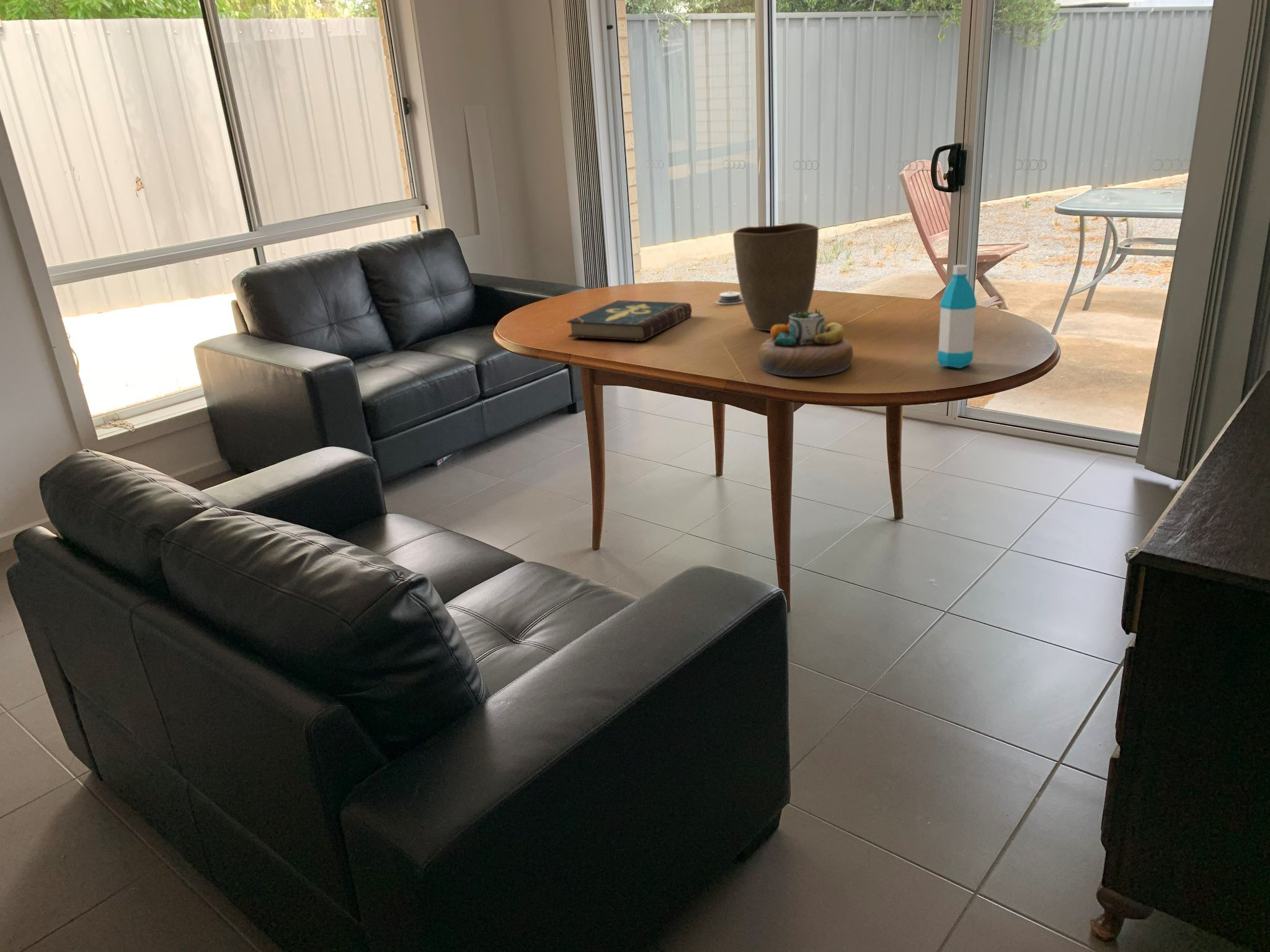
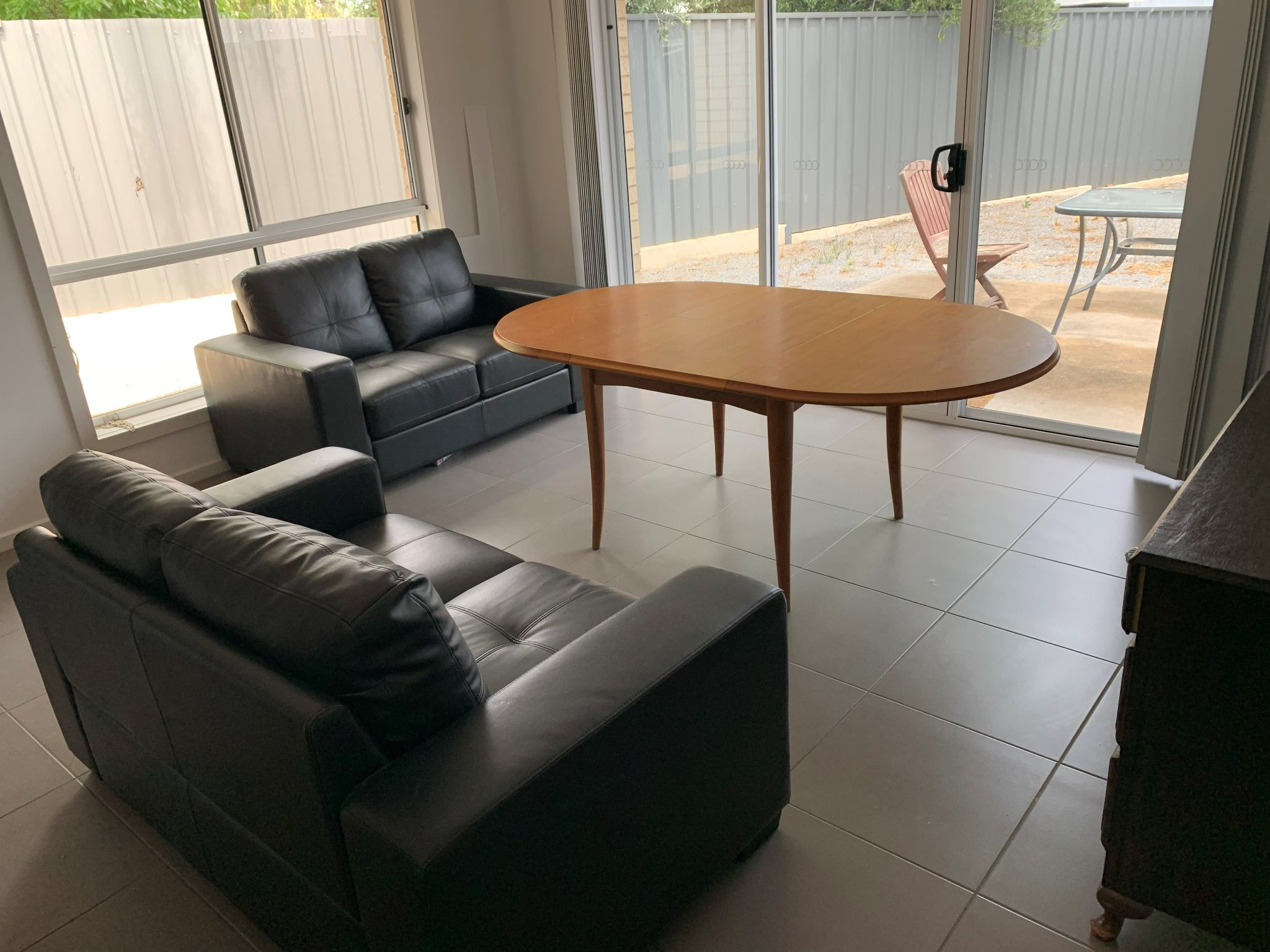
- decorative bowl (805, 337)
- vase (776, 277)
- architectural model (730, 294)
- water bottle (957, 316)
- book (631, 319)
